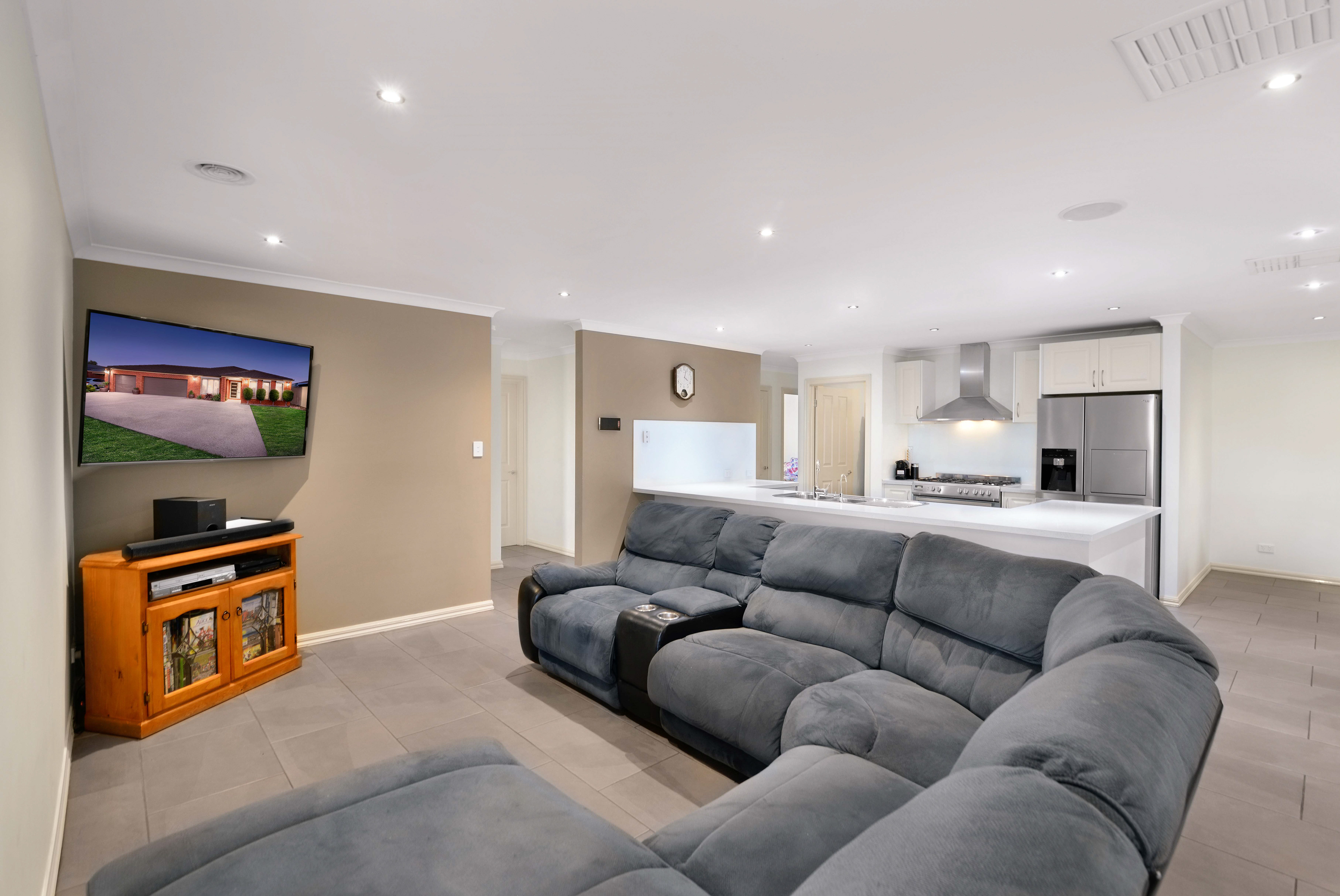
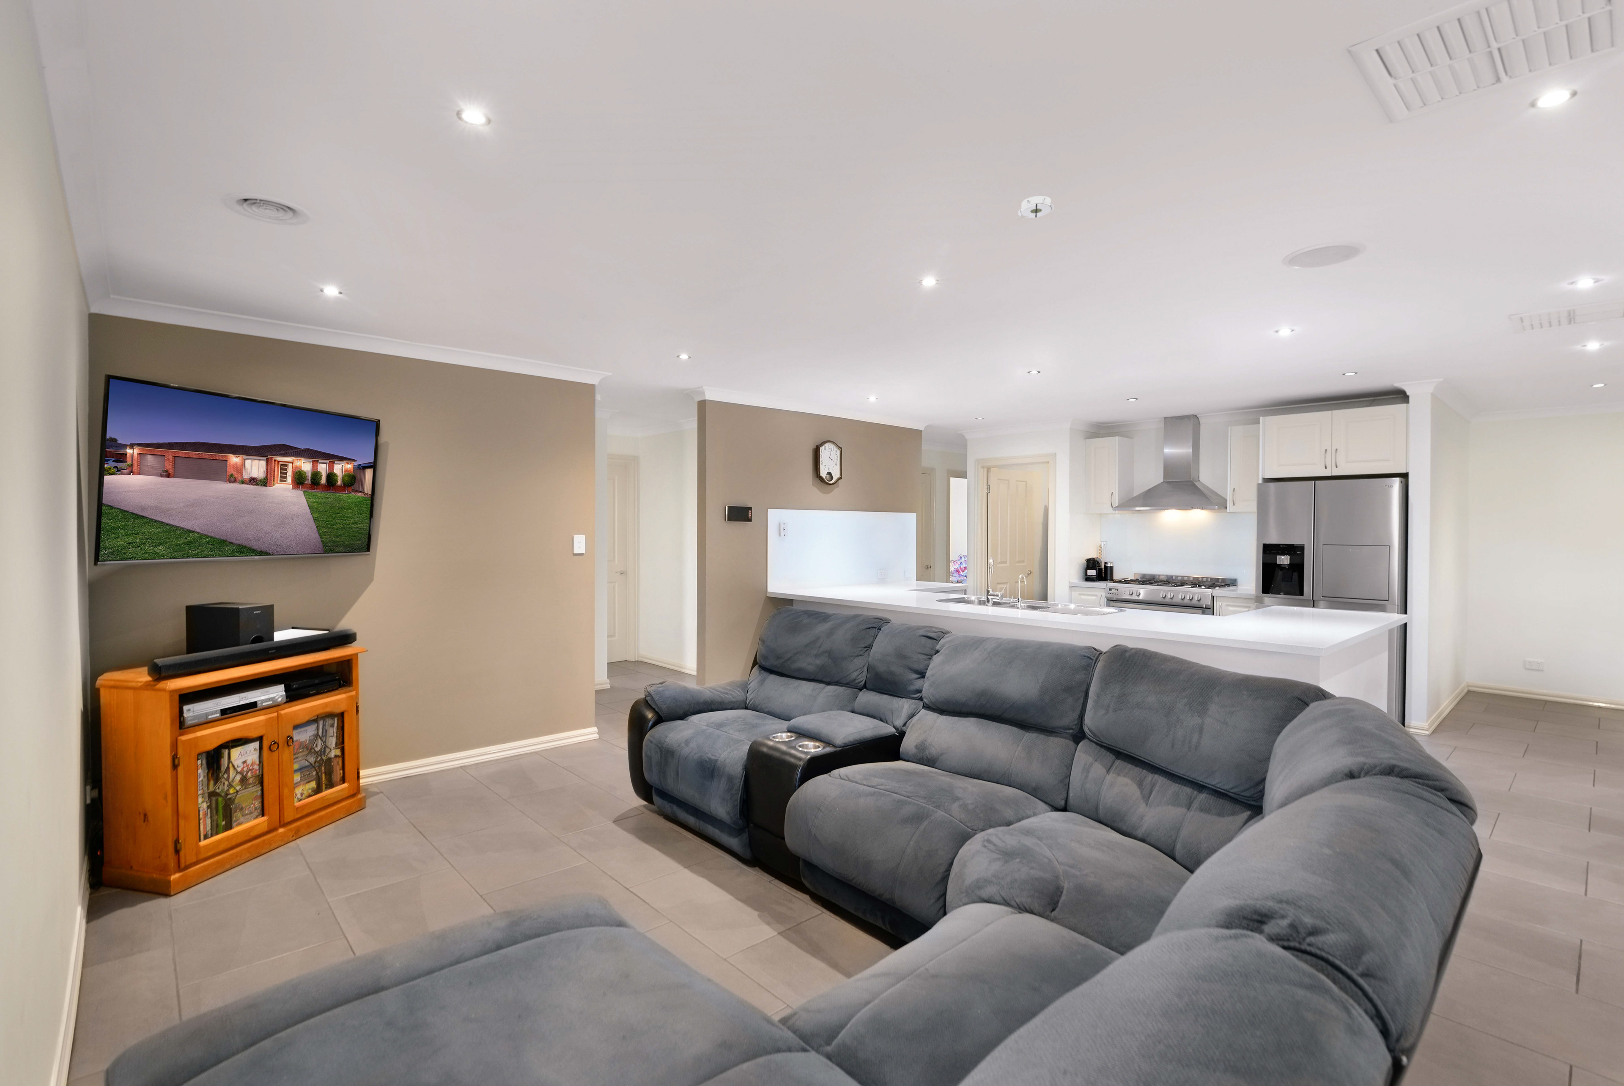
+ smoke detector (1035, 207)
